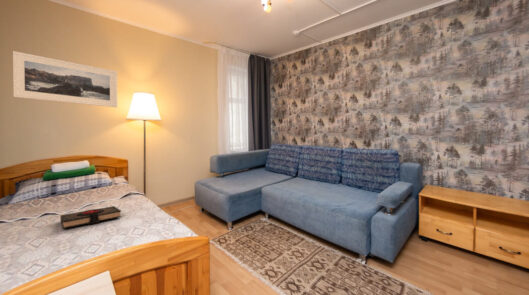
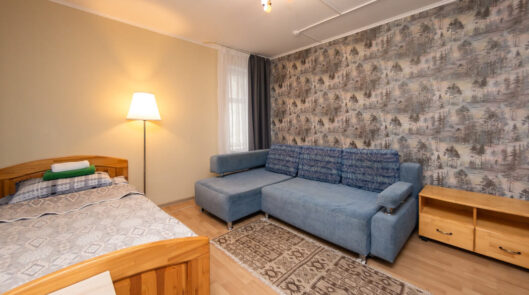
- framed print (71, 82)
- book (91, 214)
